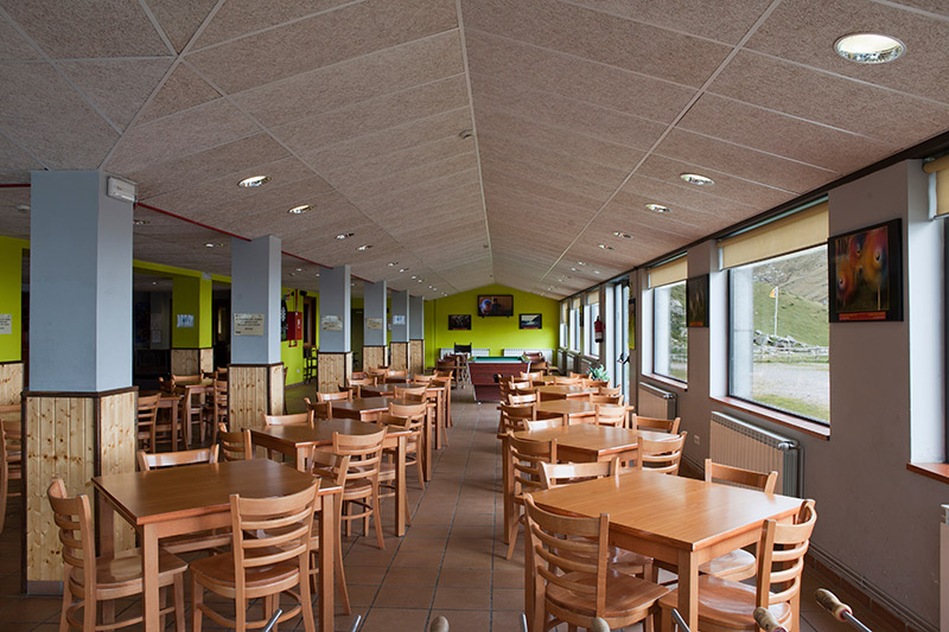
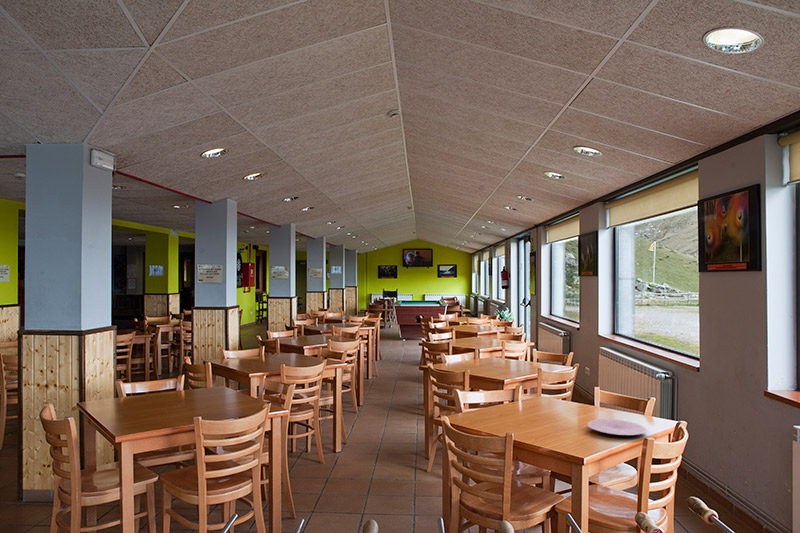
+ plate (616, 428)
